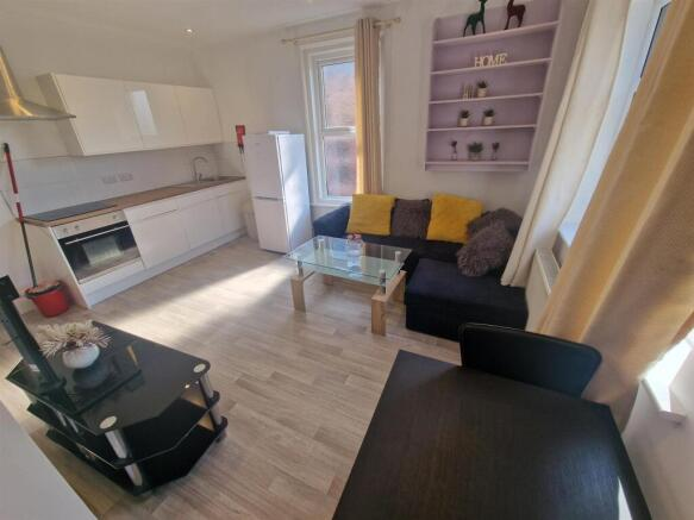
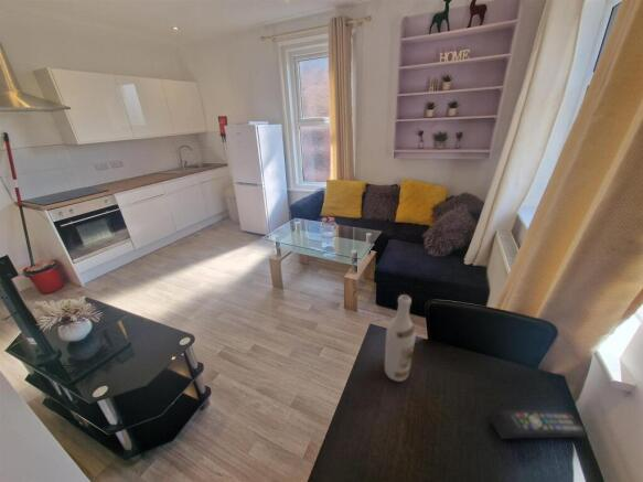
+ remote control (537, 424)
+ wine bottle (400, 336)
